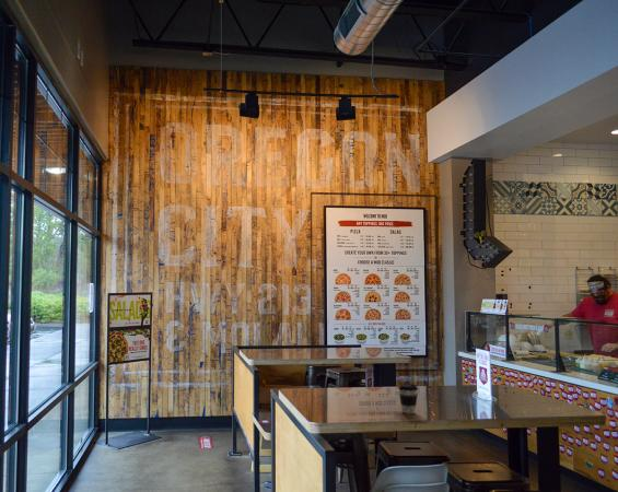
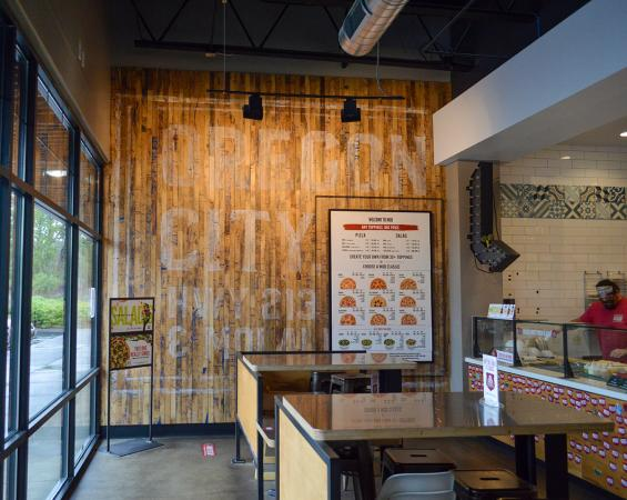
- coffee cup (408, 398)
